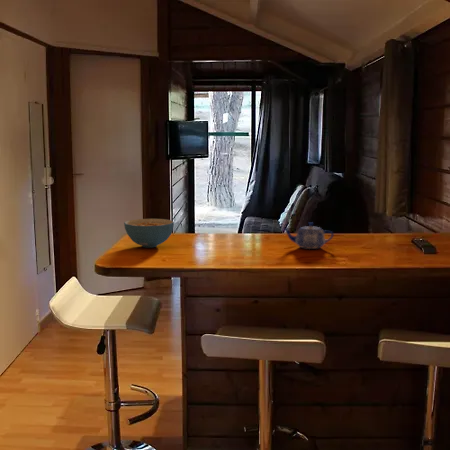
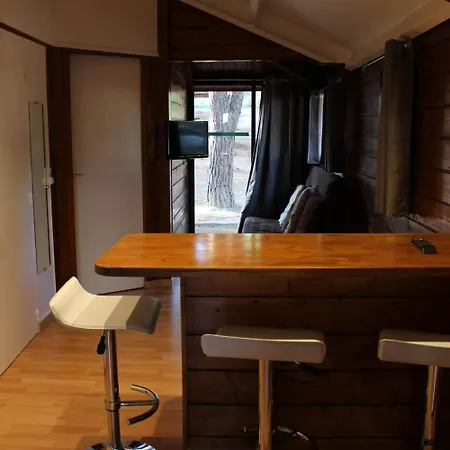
- cereal bowl (149, 234)
- teapot (307, 234)
